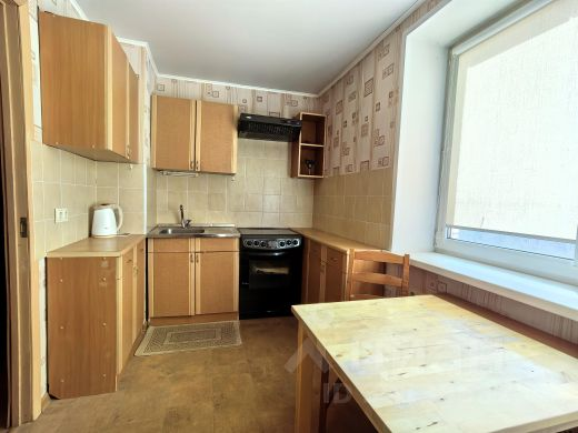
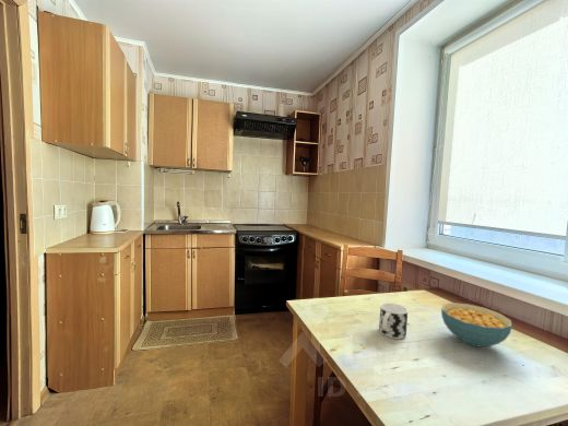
+ cereal bowl (473, 328)
+ cup (391, 321)
